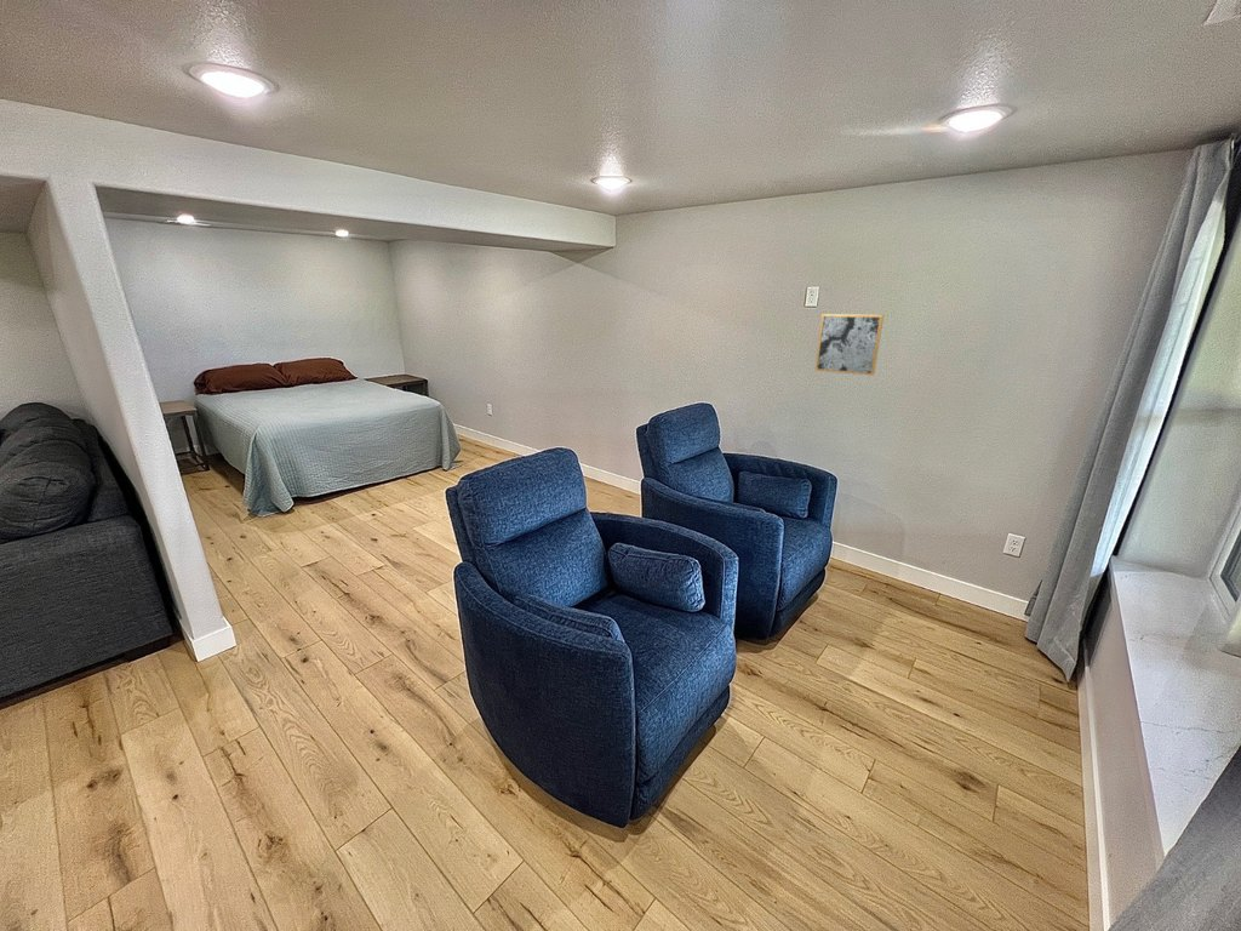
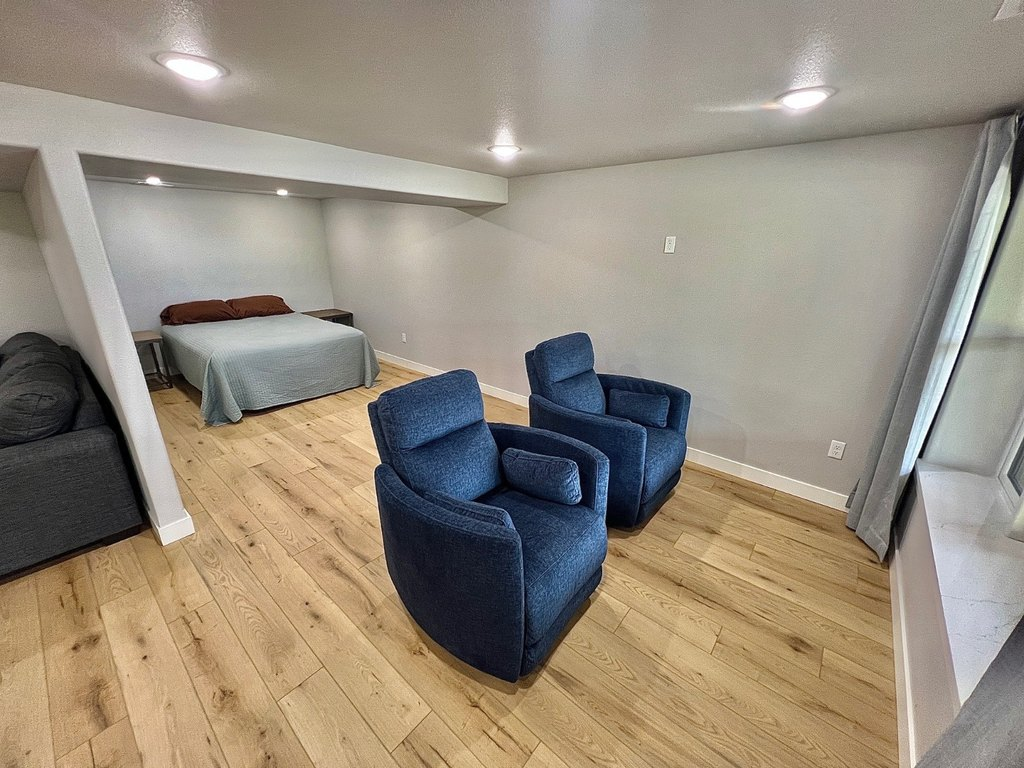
- wall art (847, 343)
